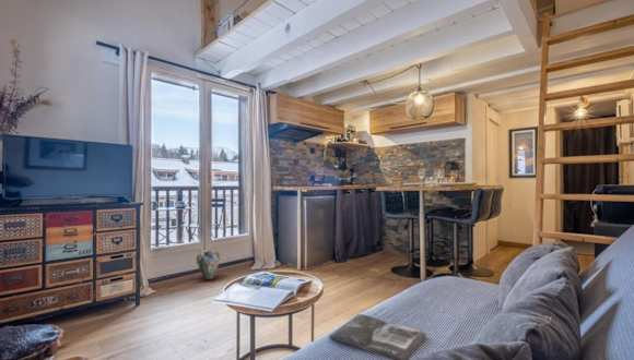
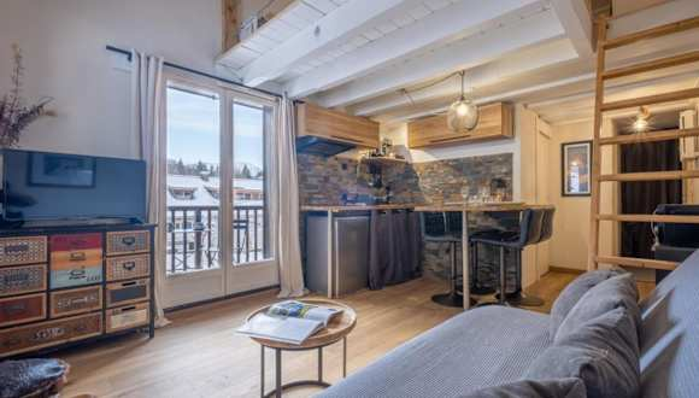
- ceramic jug (209, 264)
- magazine (377, 334)
